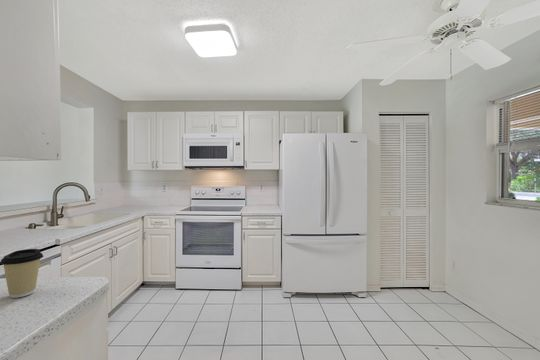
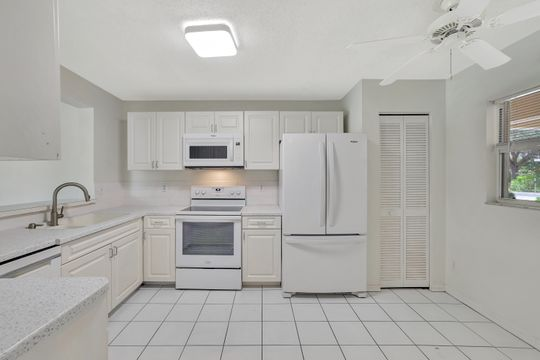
- coffee cup (22, 273)
